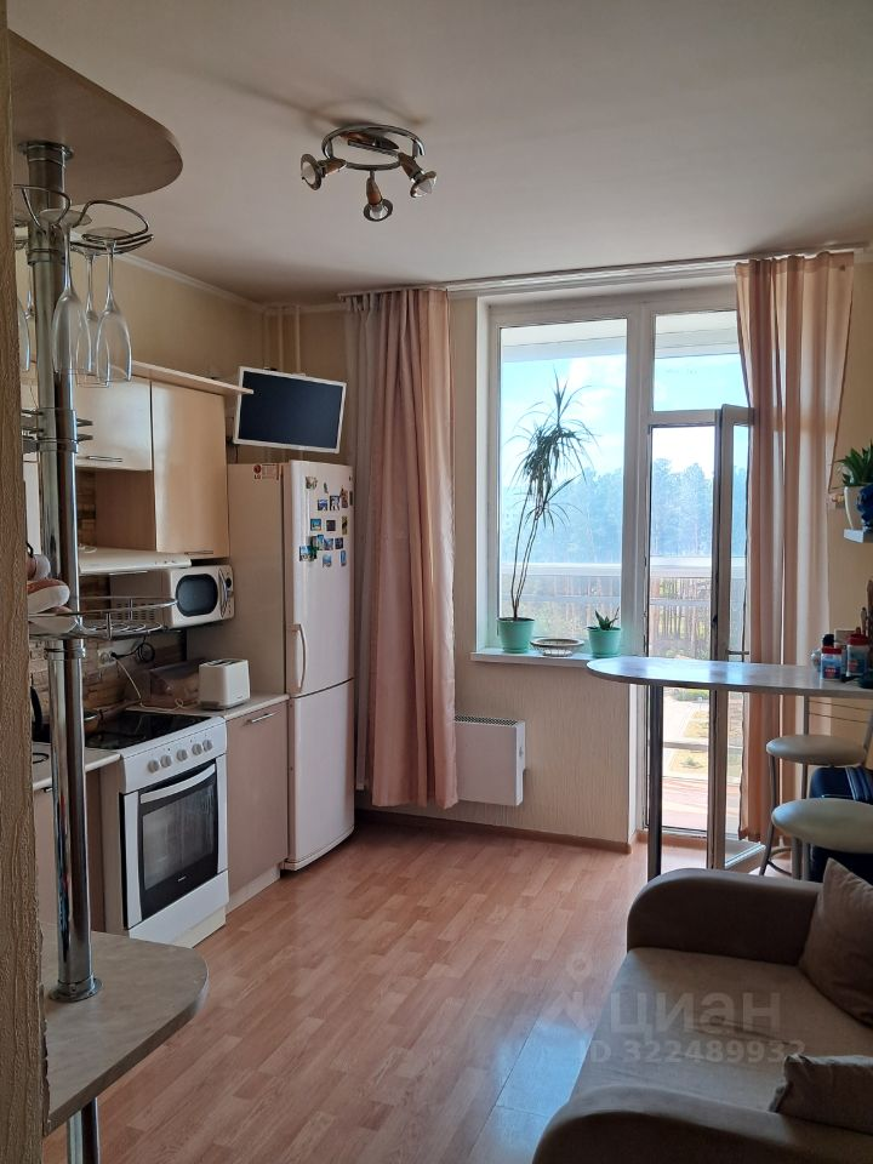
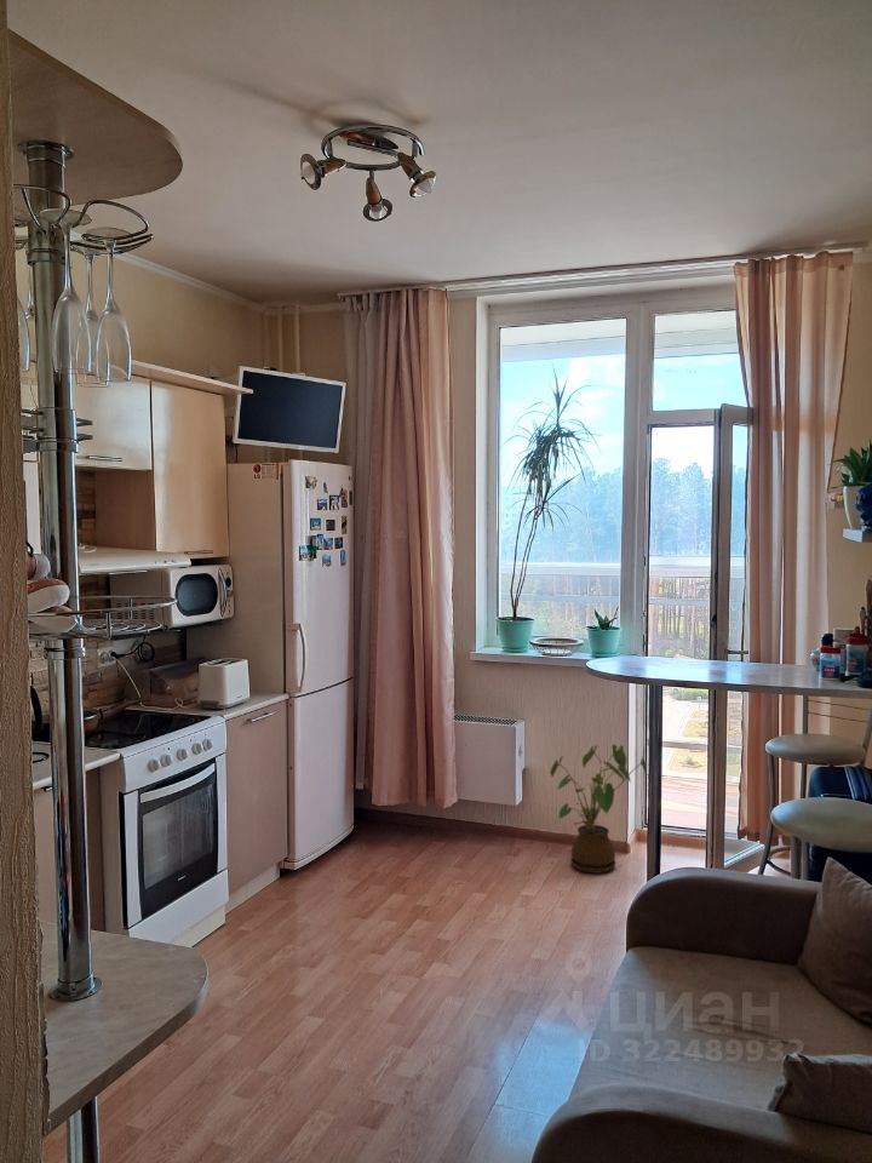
+ house plant (598, 809)
